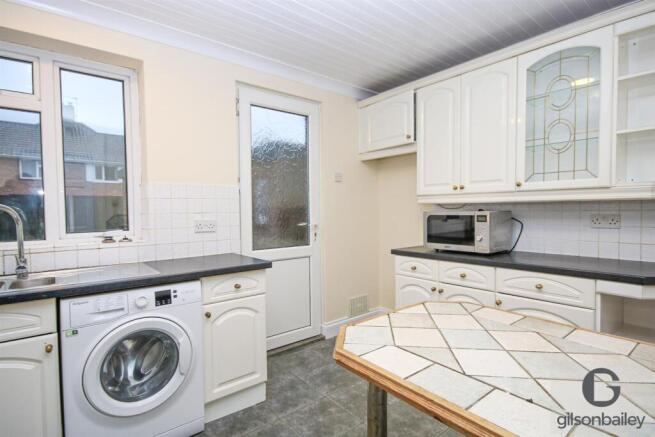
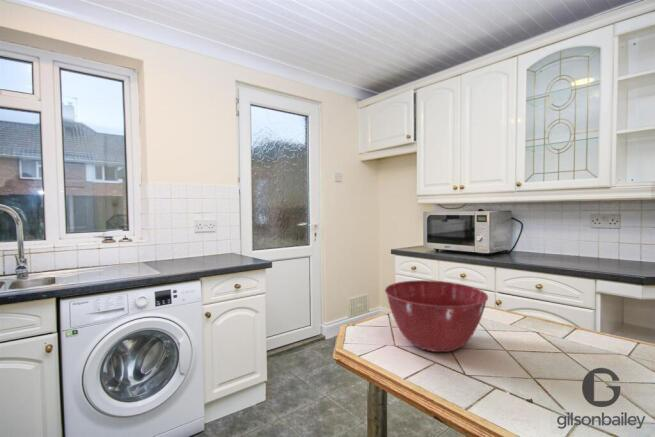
+ mixing bowl (434, 316)
